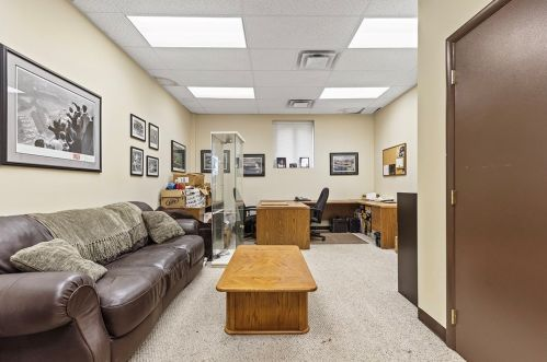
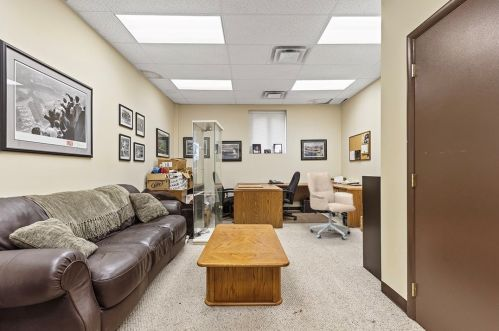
+ office chair (329, 203)
